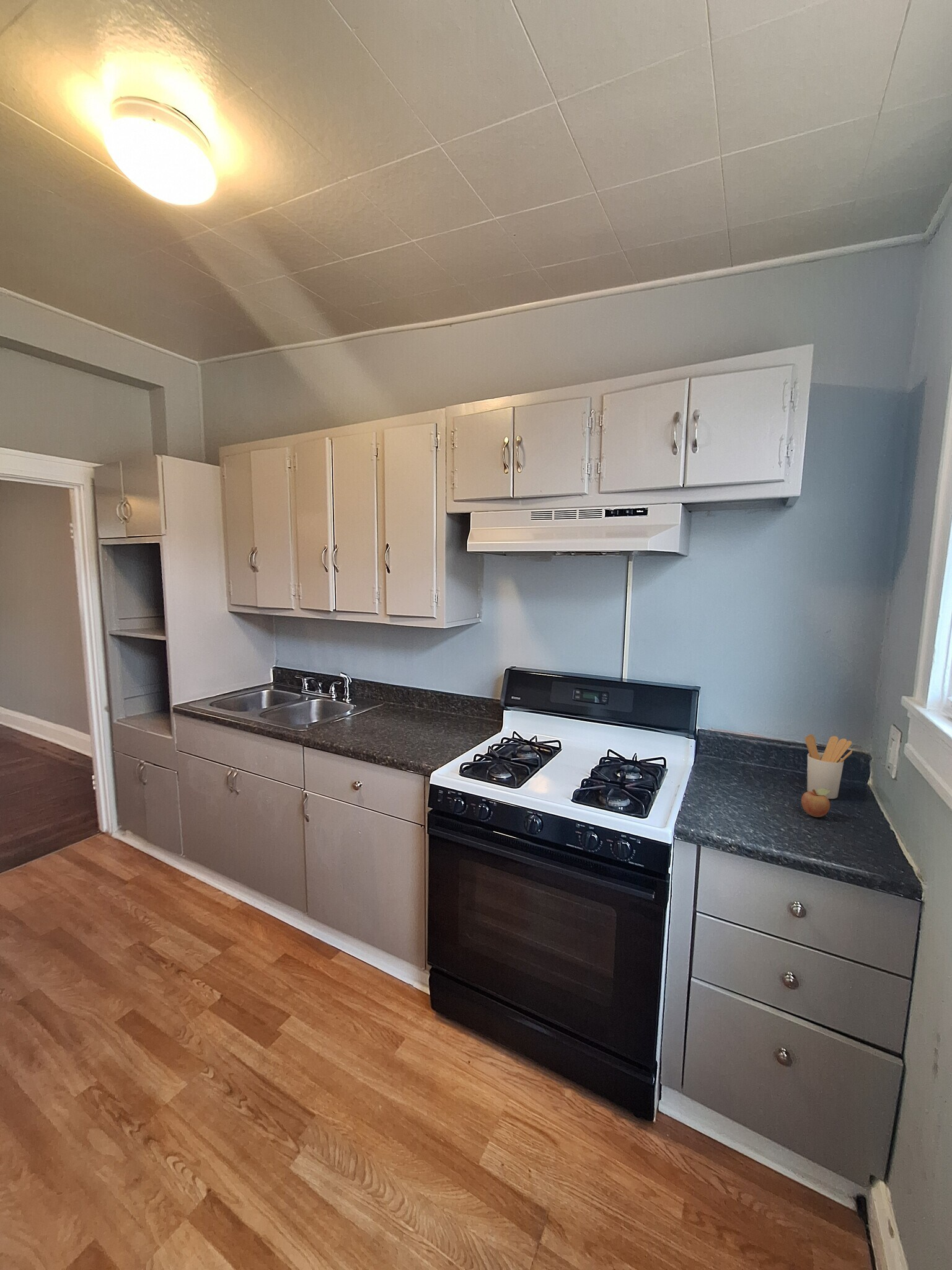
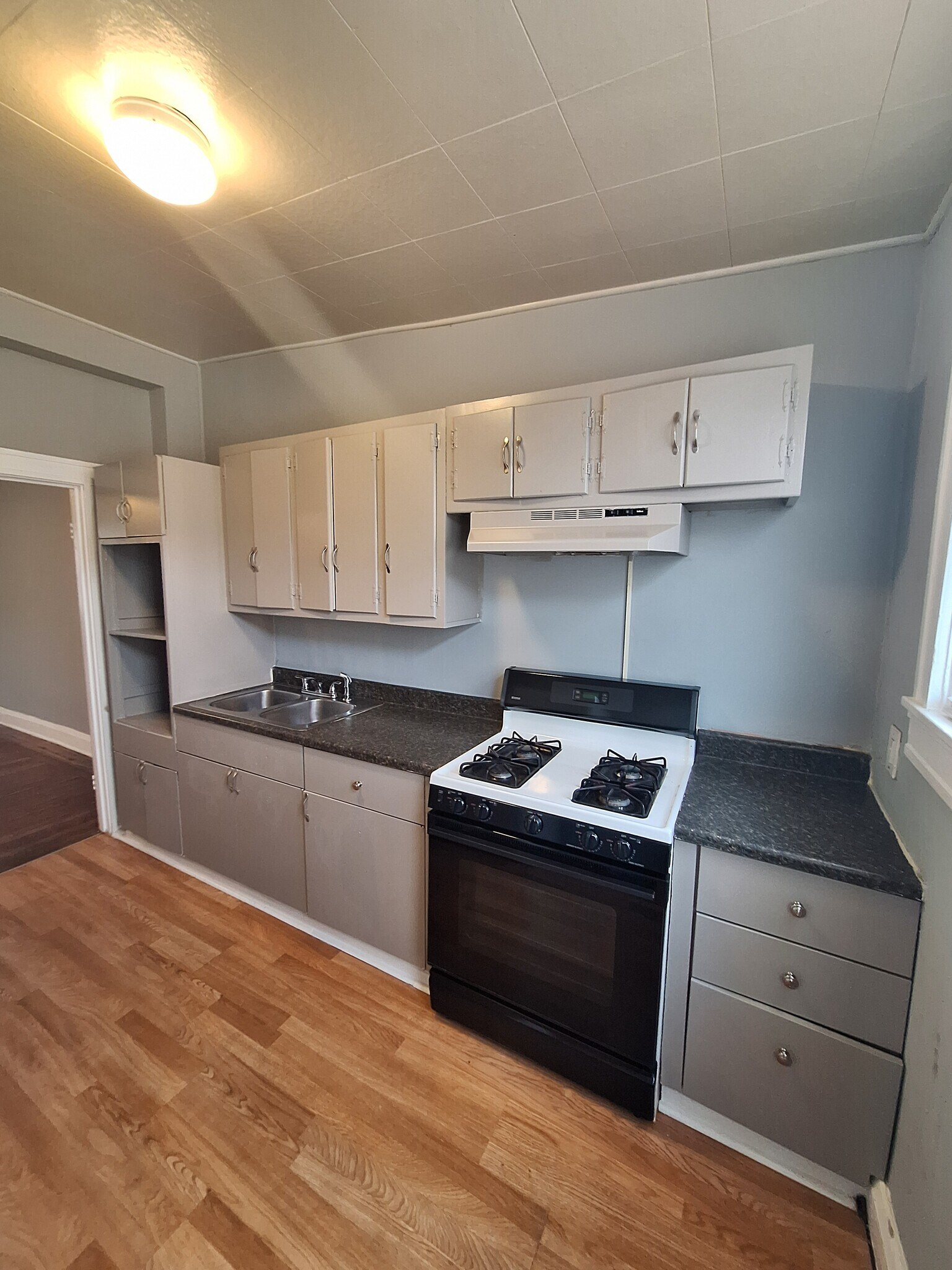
- fruit (816, 802)
- utensil holder (829, 765)
